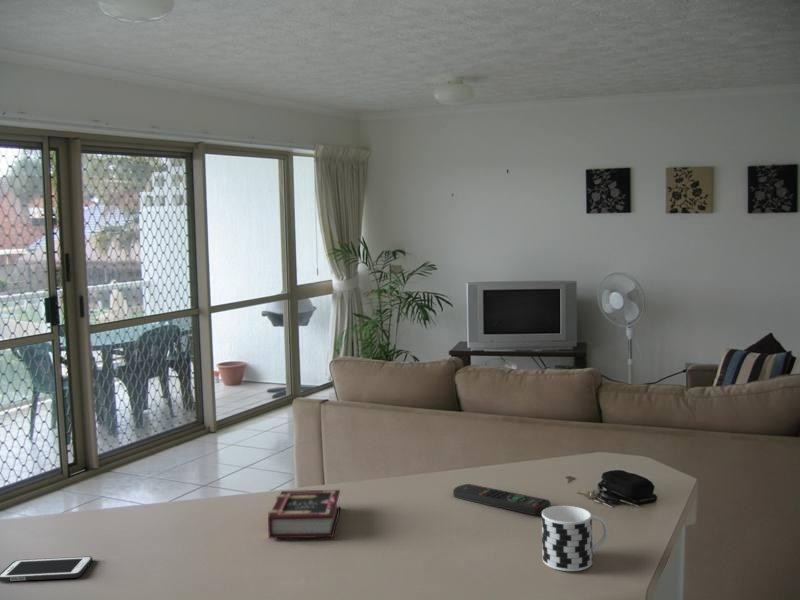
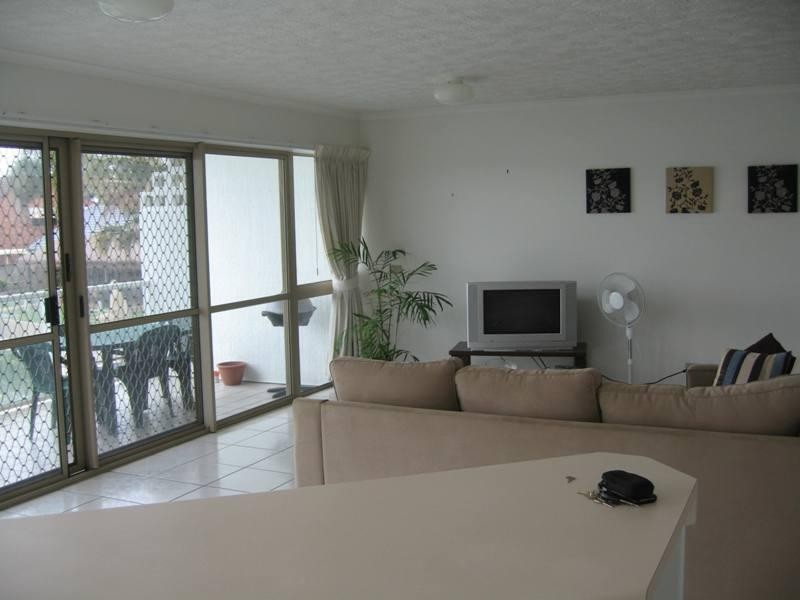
- book (305, 511)
- remote control (500, 498)
- cup (575, 537)
- cell phone (46, 569)
